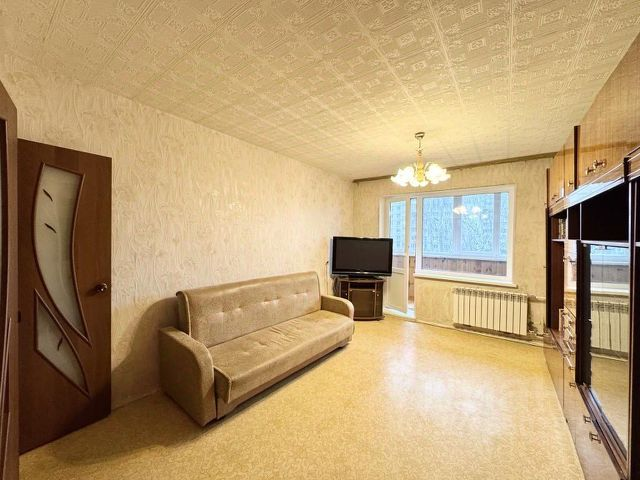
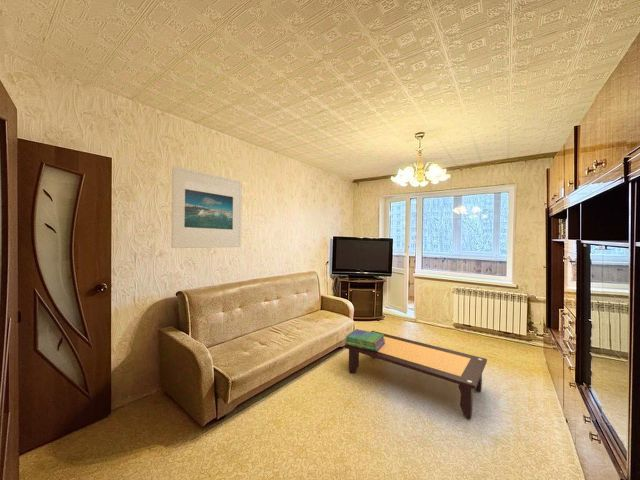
+ stack of books (365, 339)
+ coffee table (411, 366)
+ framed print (210, 211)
